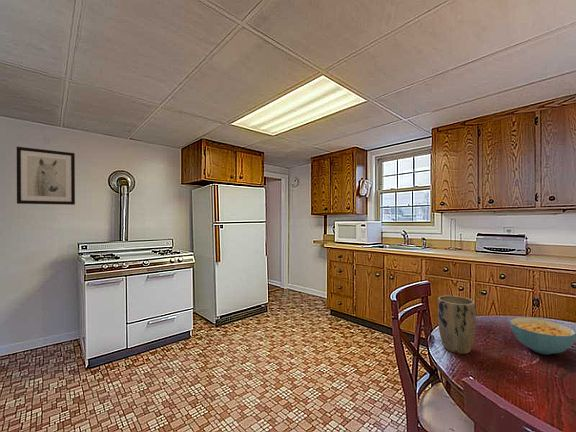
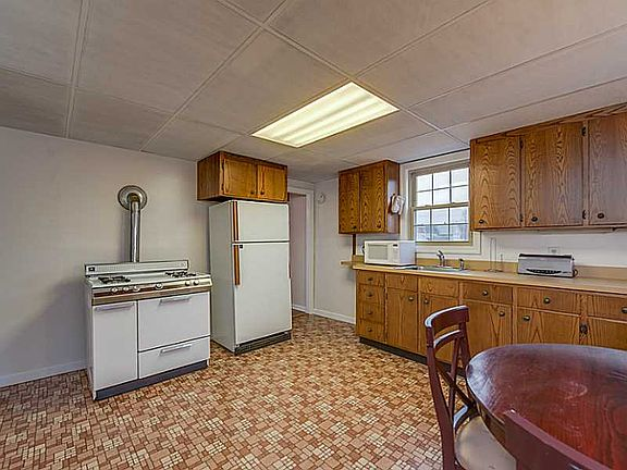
- plant pot (456, 324)
- wall art (47, 177)
- cereal bowl (541, 338)
